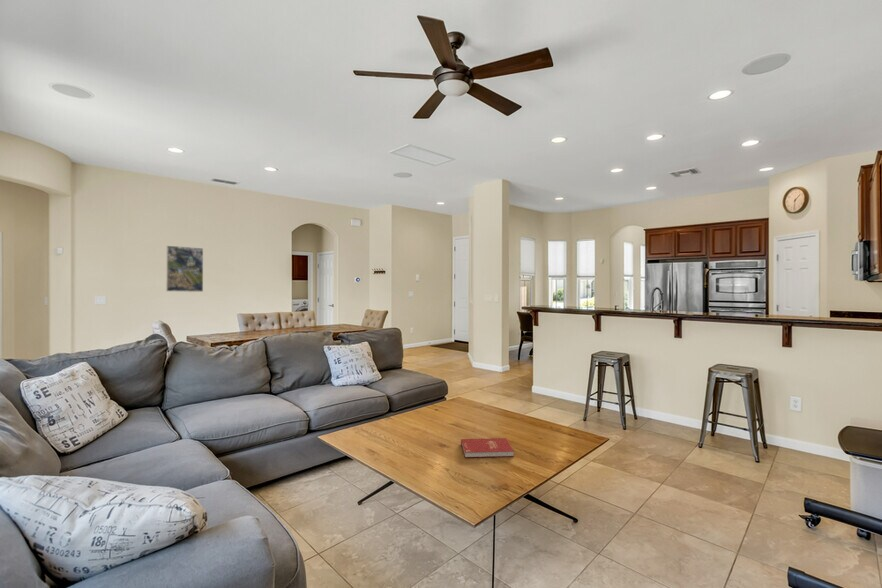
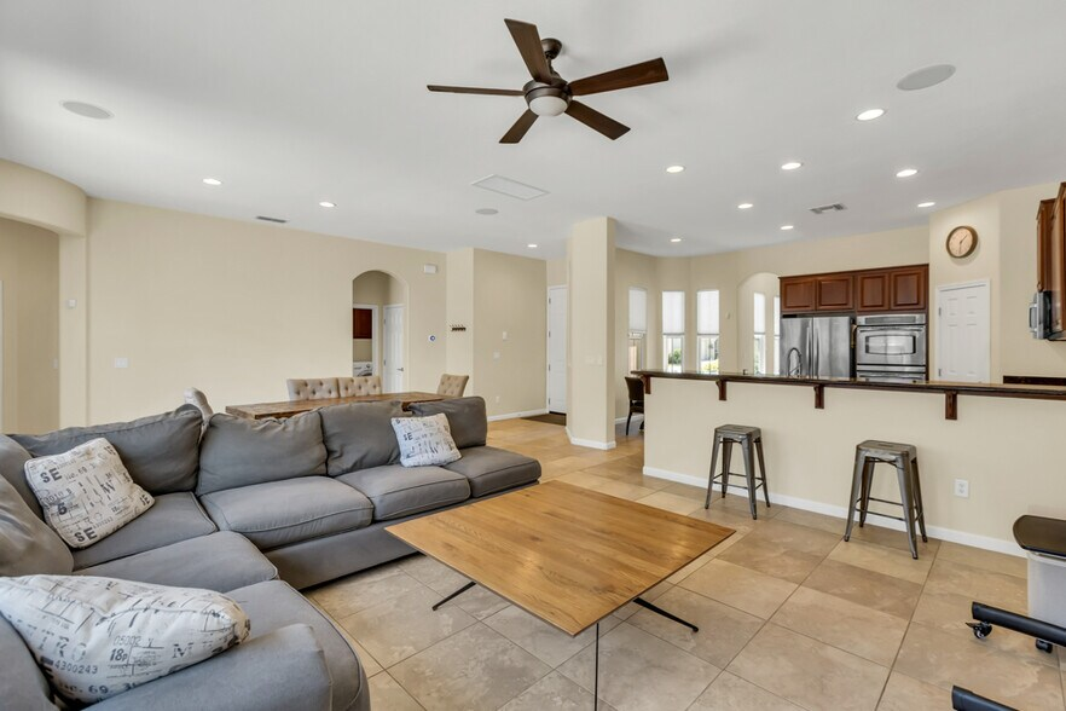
- book (486, 447)
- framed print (185, 269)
